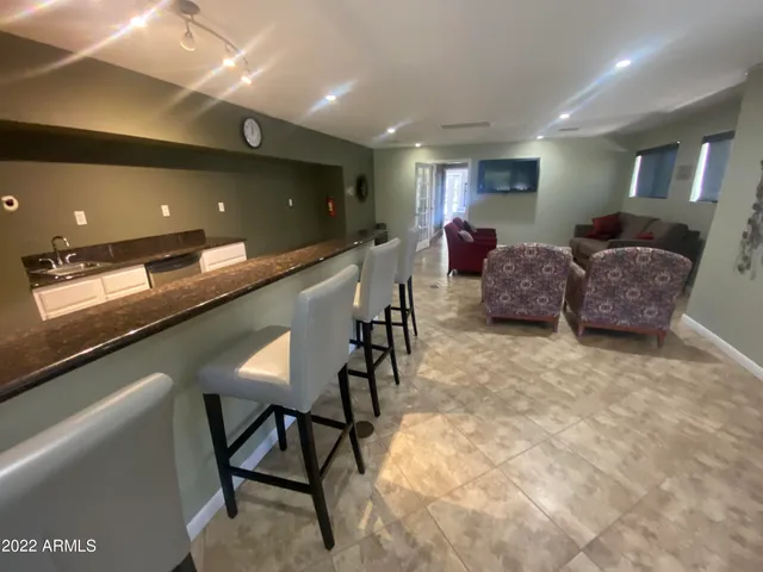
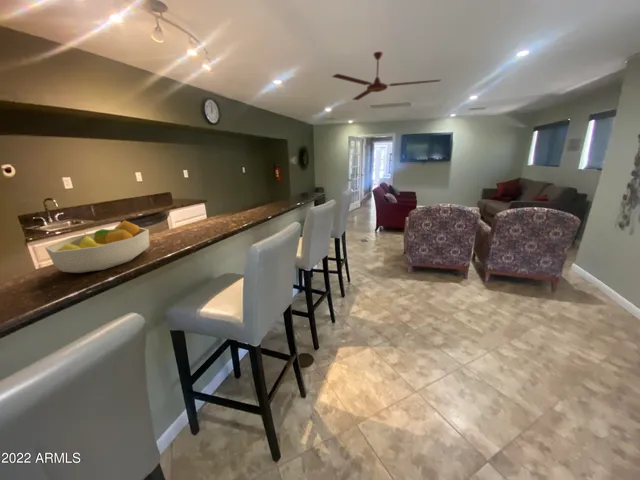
+ fruit bowl (104, 243)
+ ceiling fan (377, 72)
